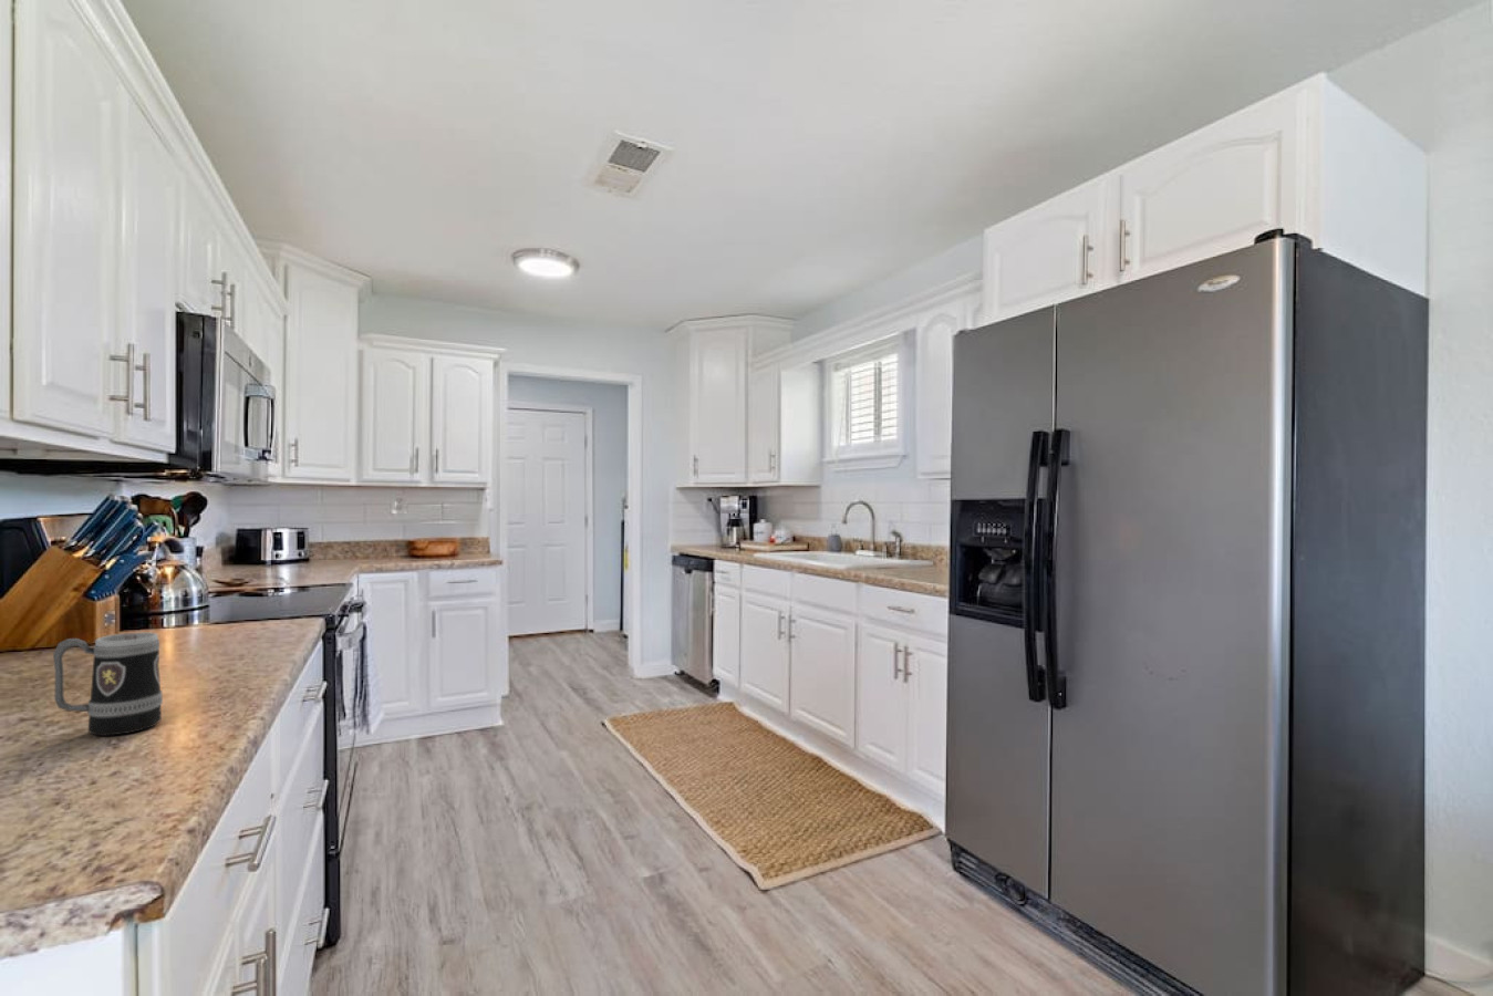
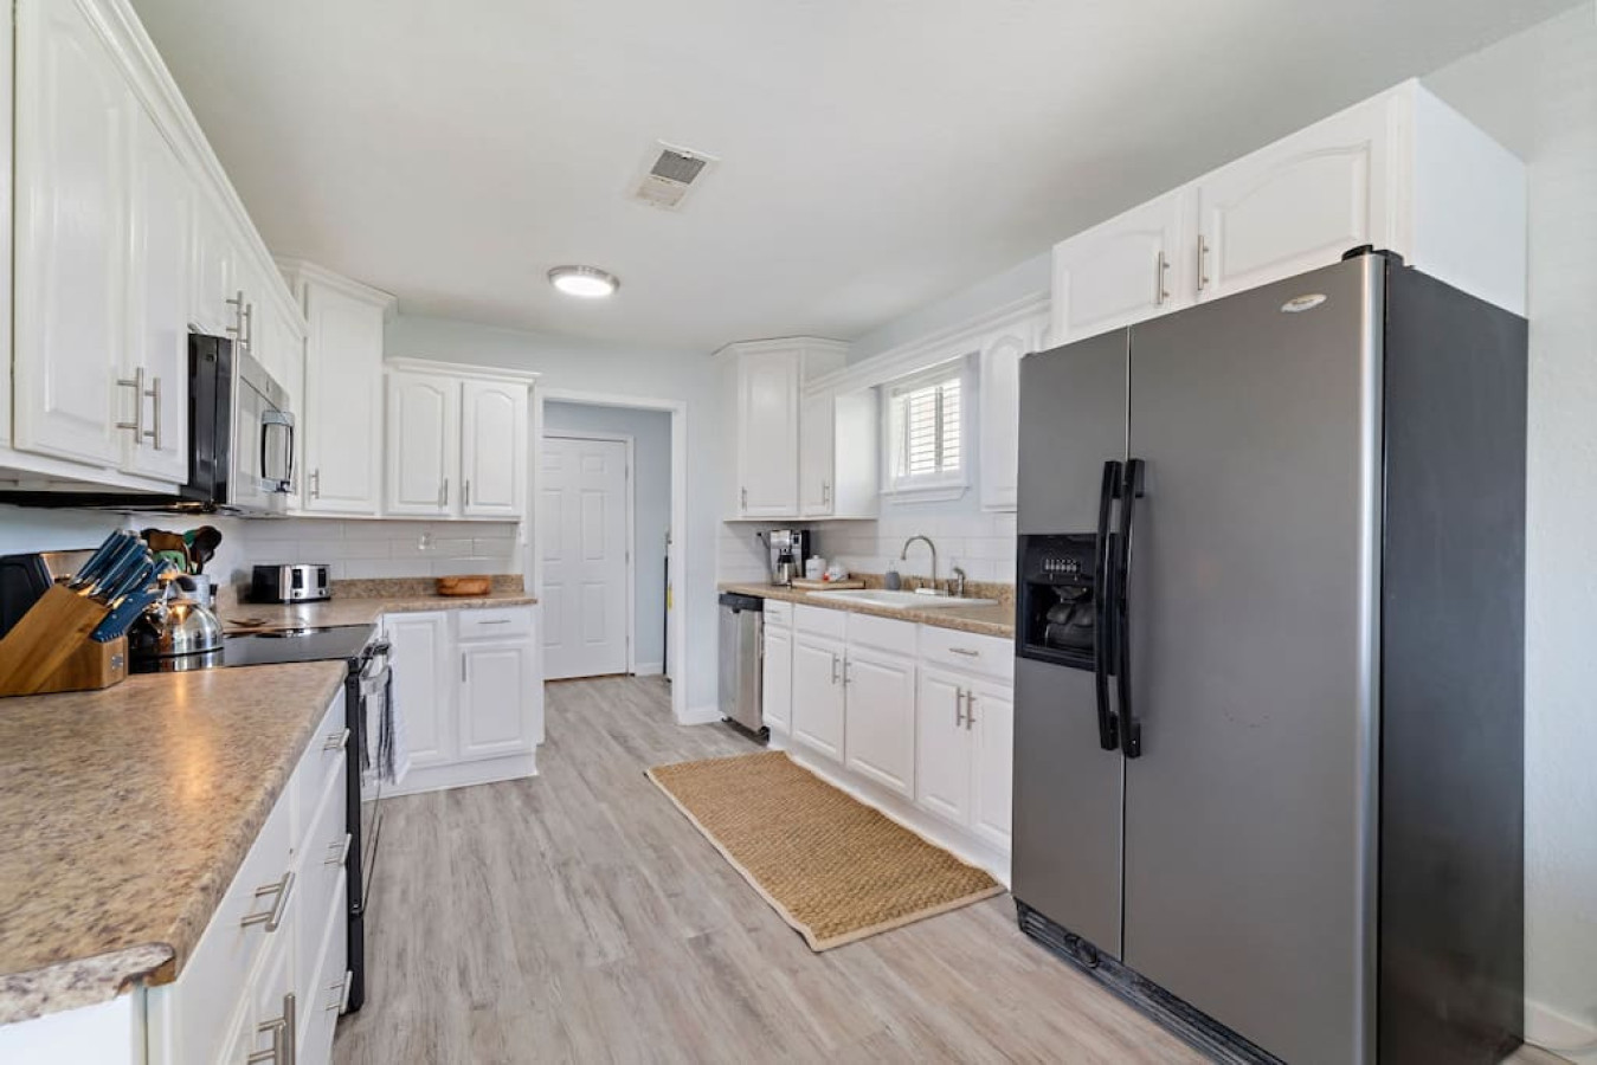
- mug (110, 681)
